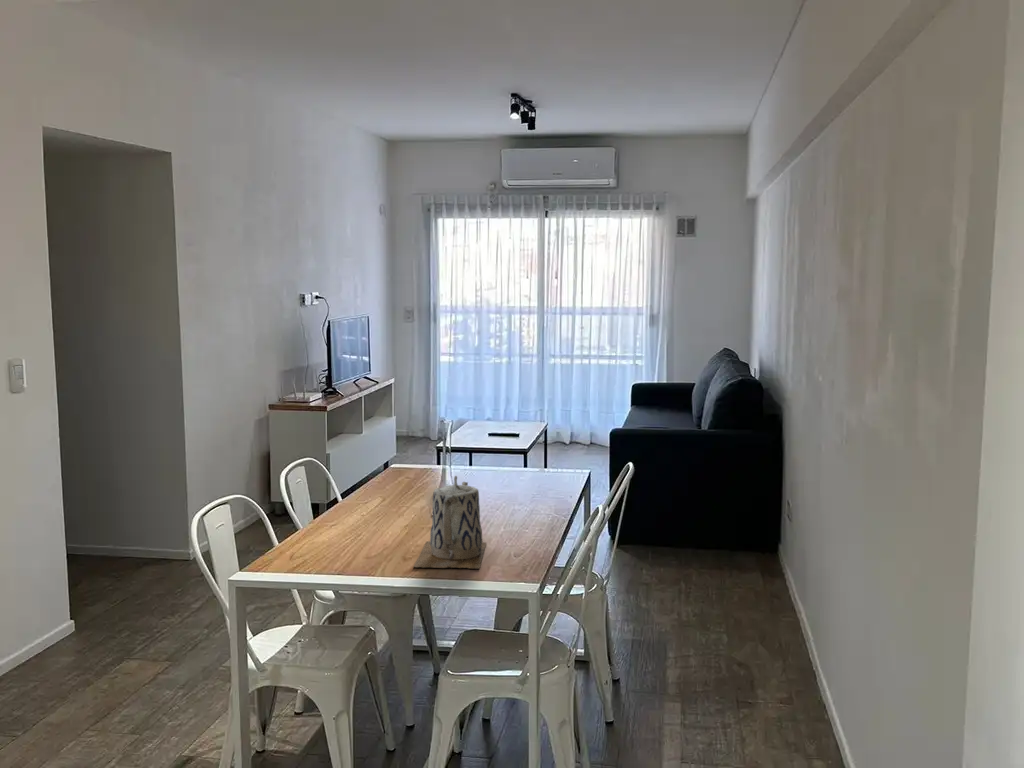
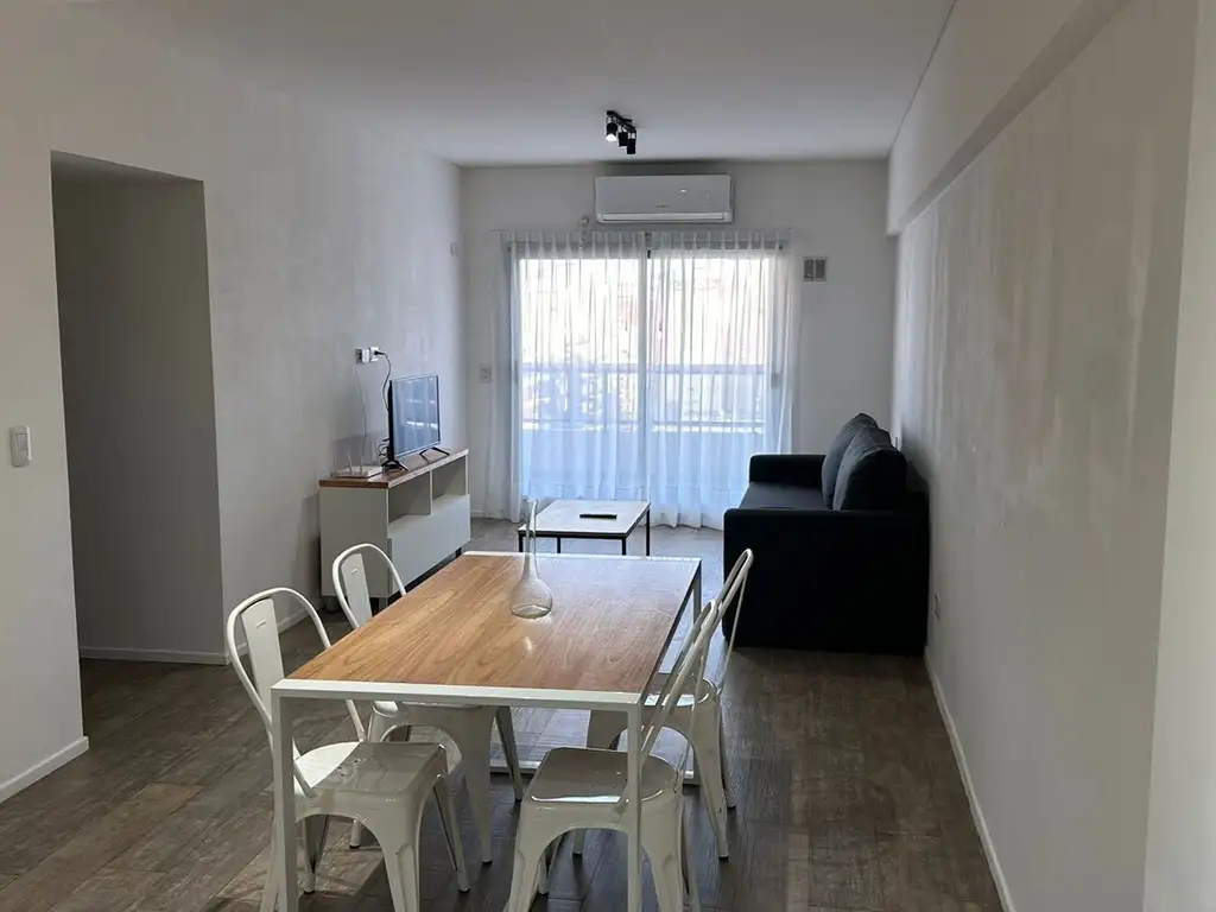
- teapot (451, 515)
